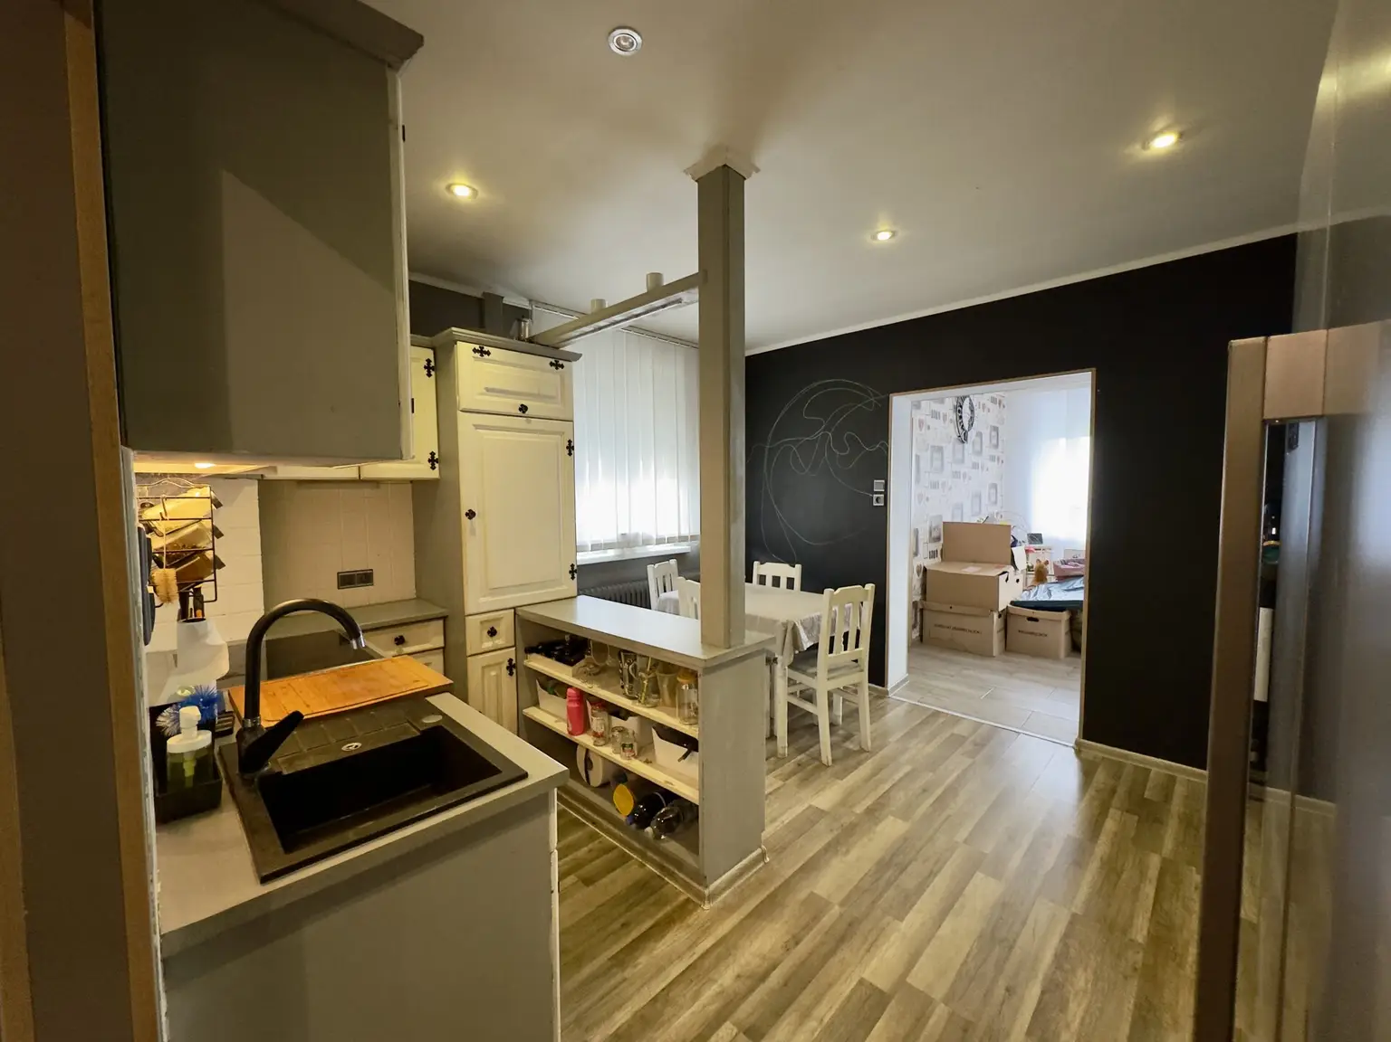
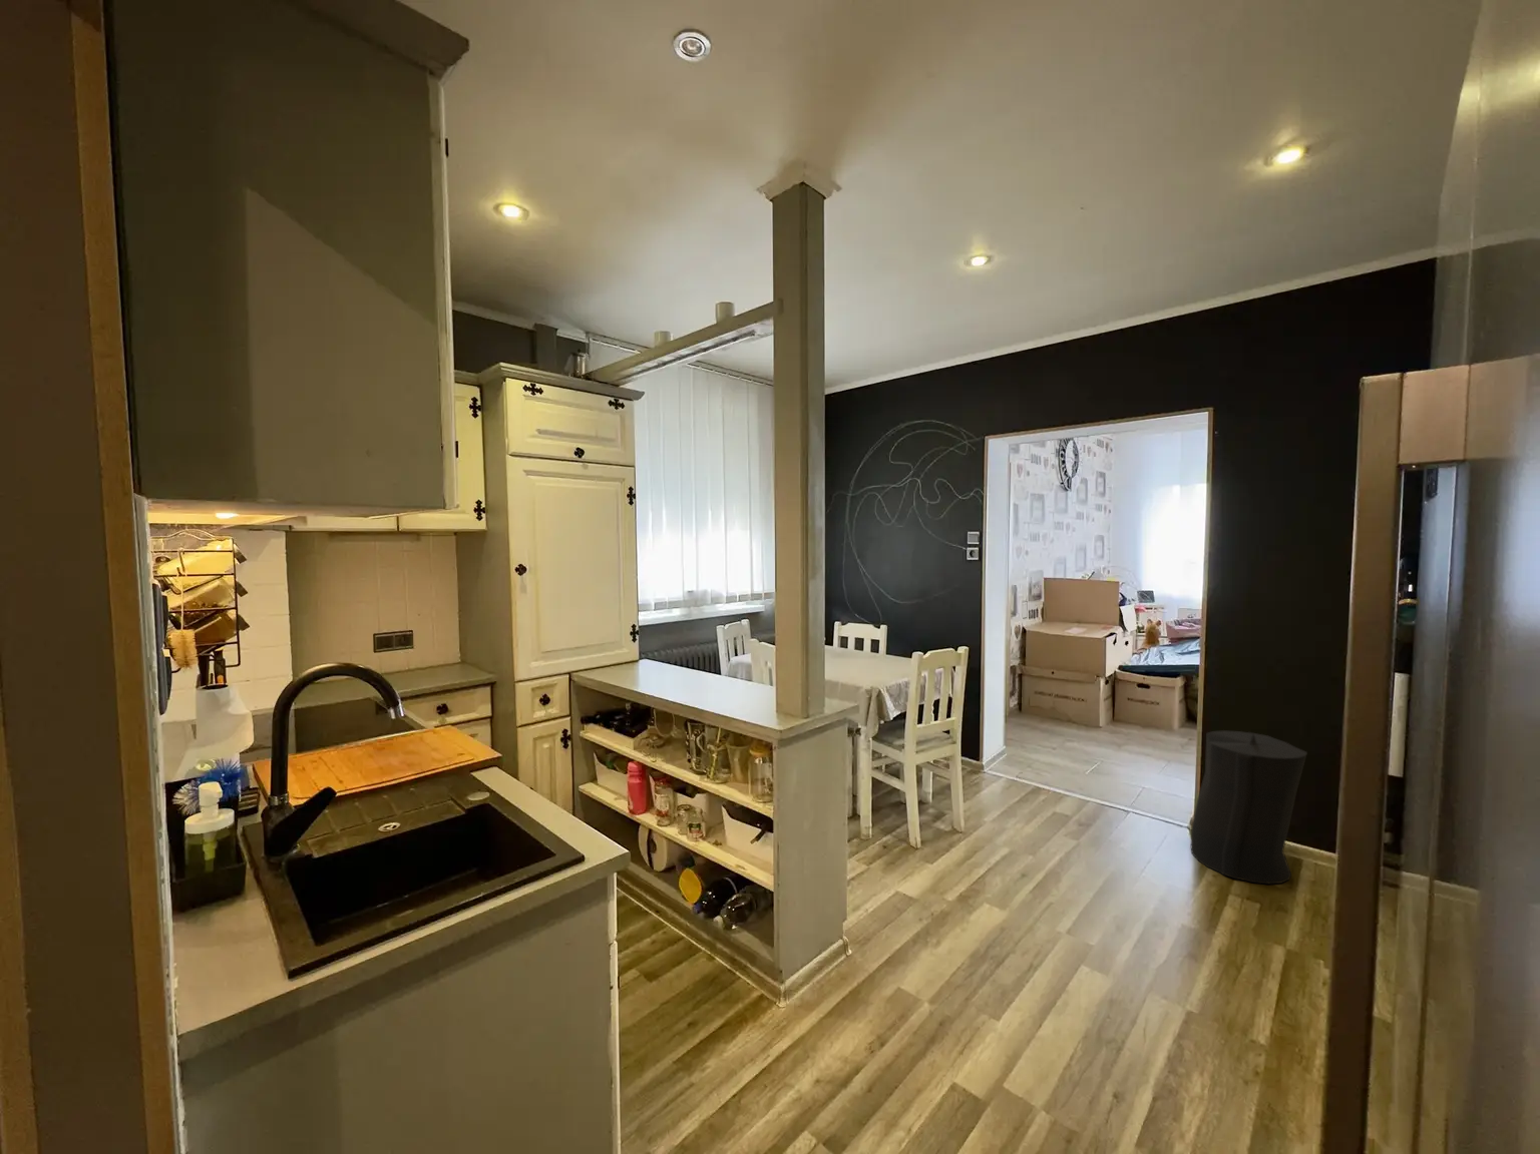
+ trash can (1245, 798)
